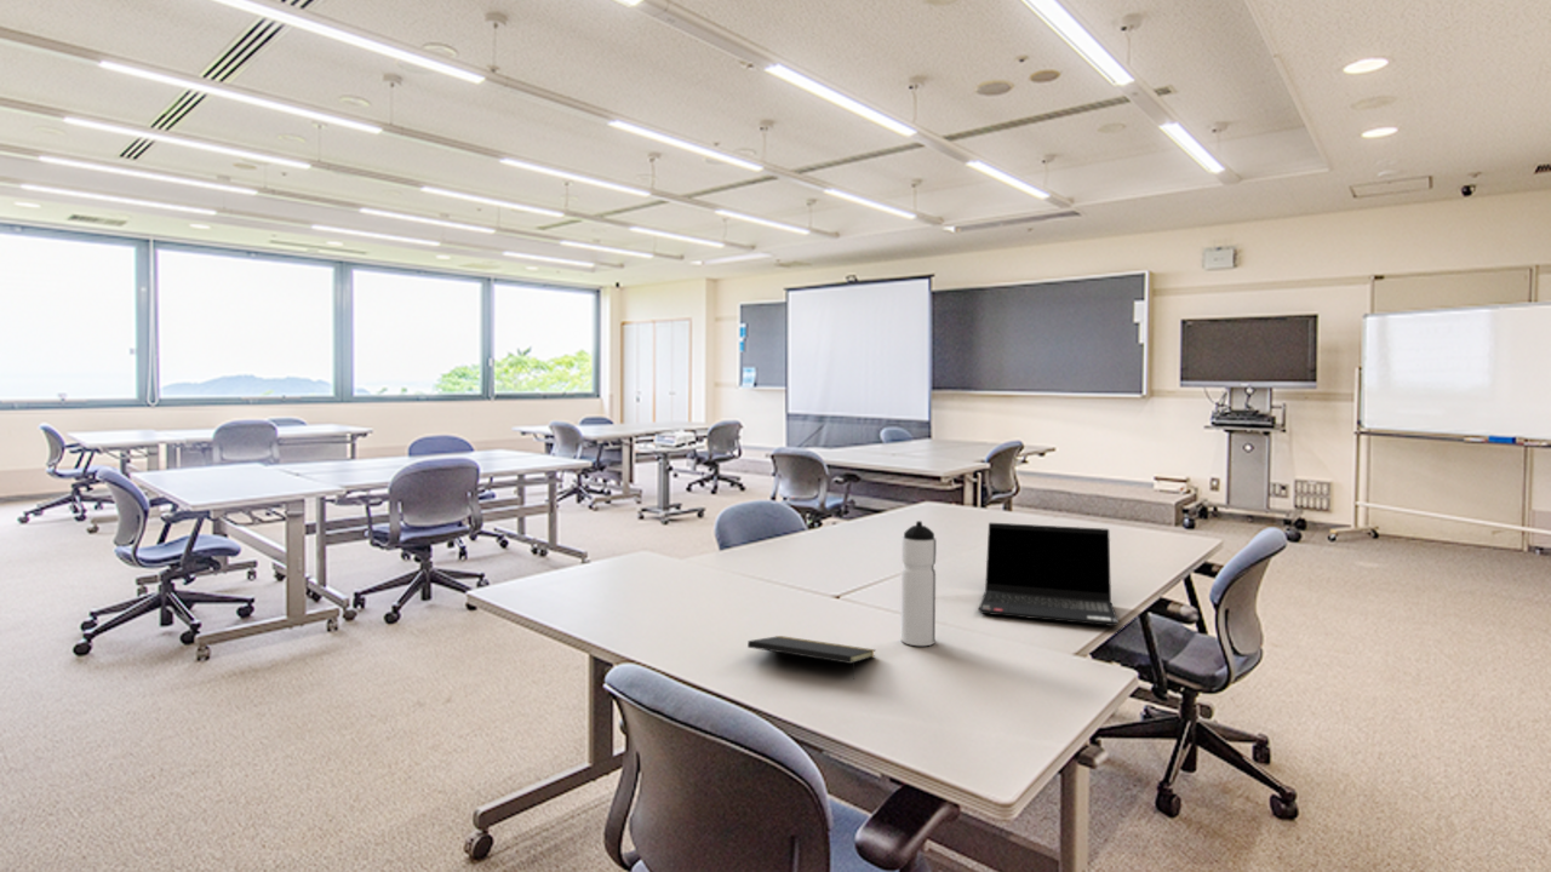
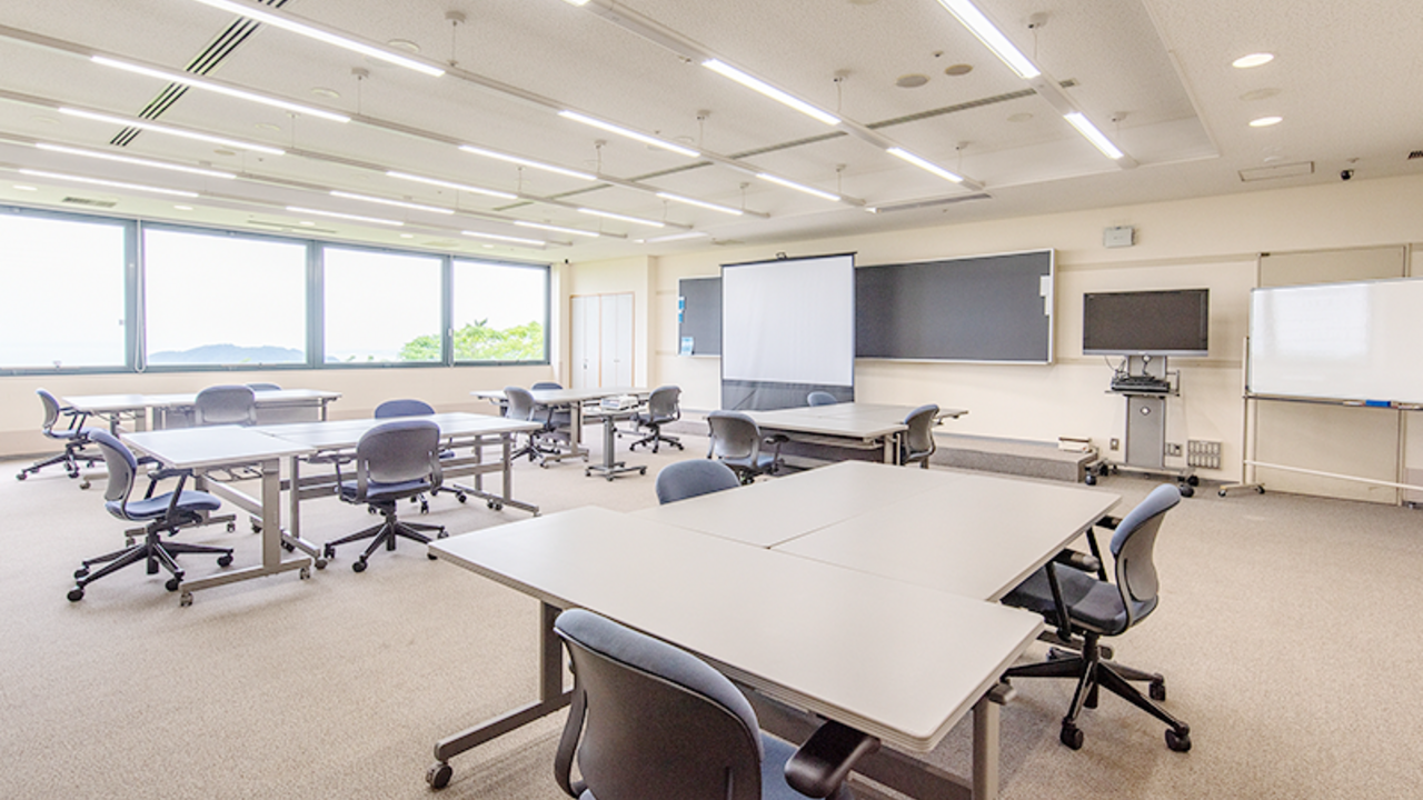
- notepad (812, 648)
- water bottle (918, 580)
- laptop computer (1046, 569)
